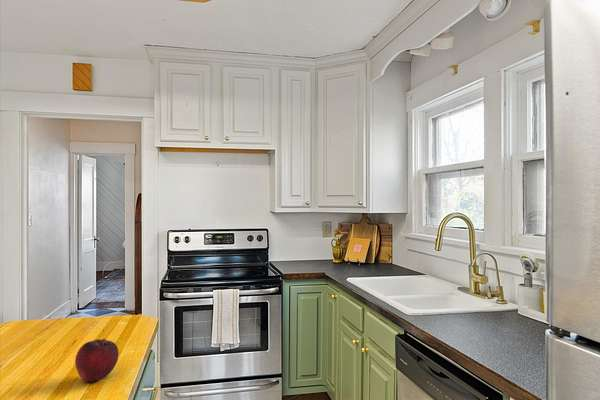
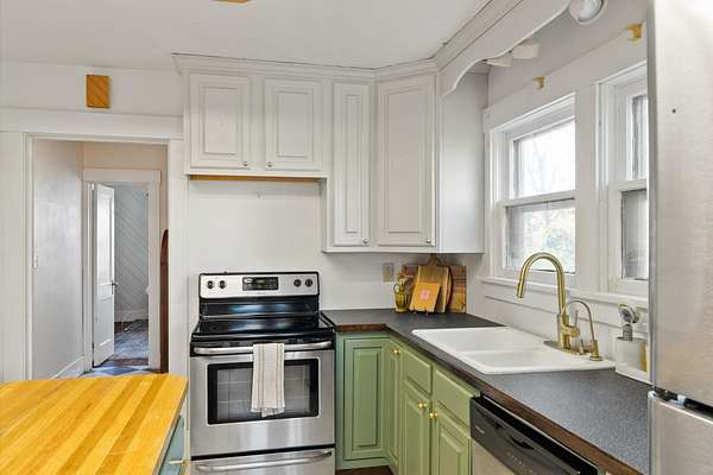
- fruit (97, 359)
